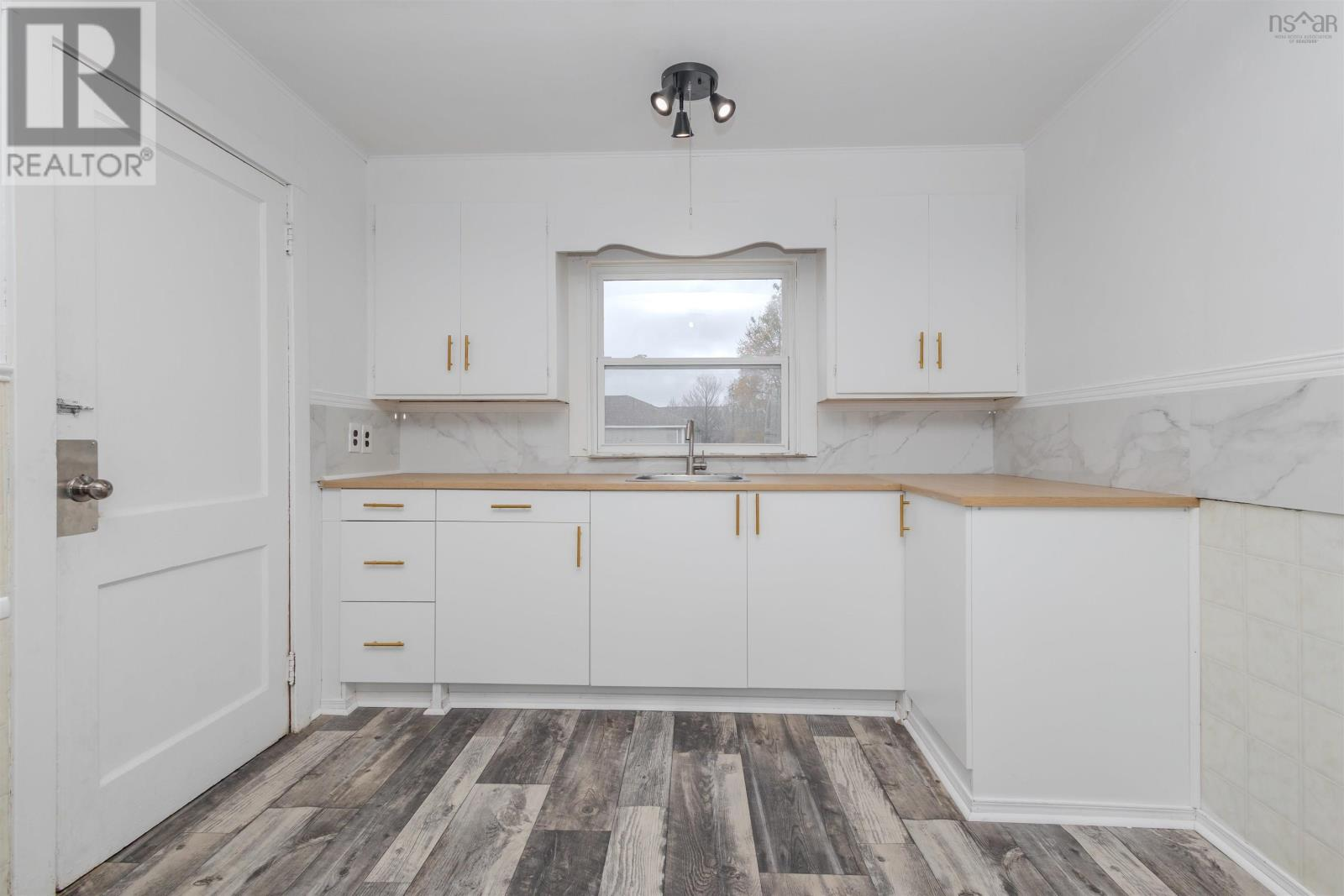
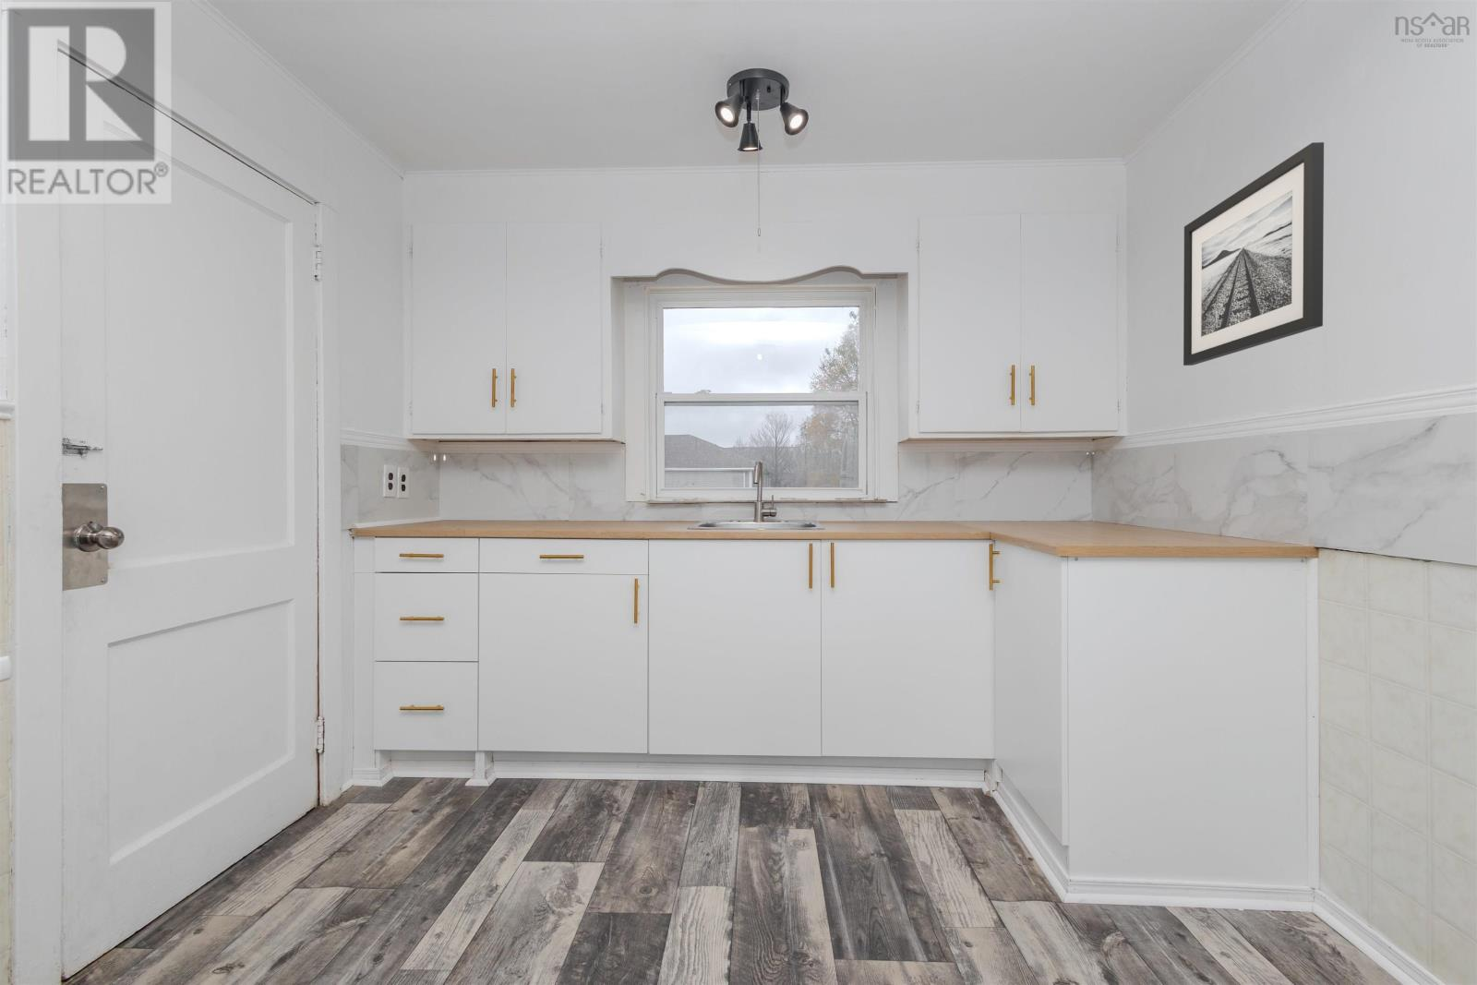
+ wall art (1243, 268)
